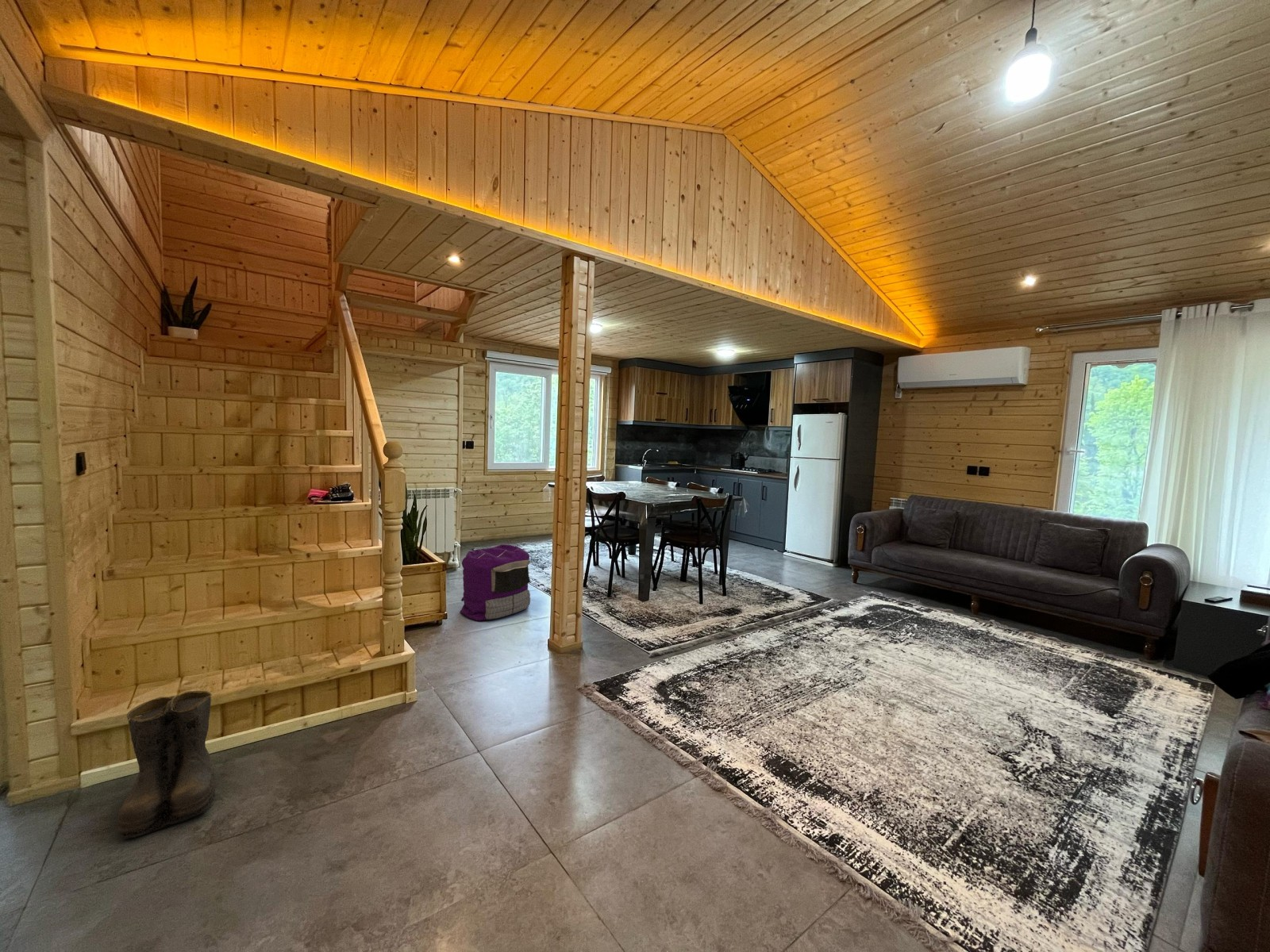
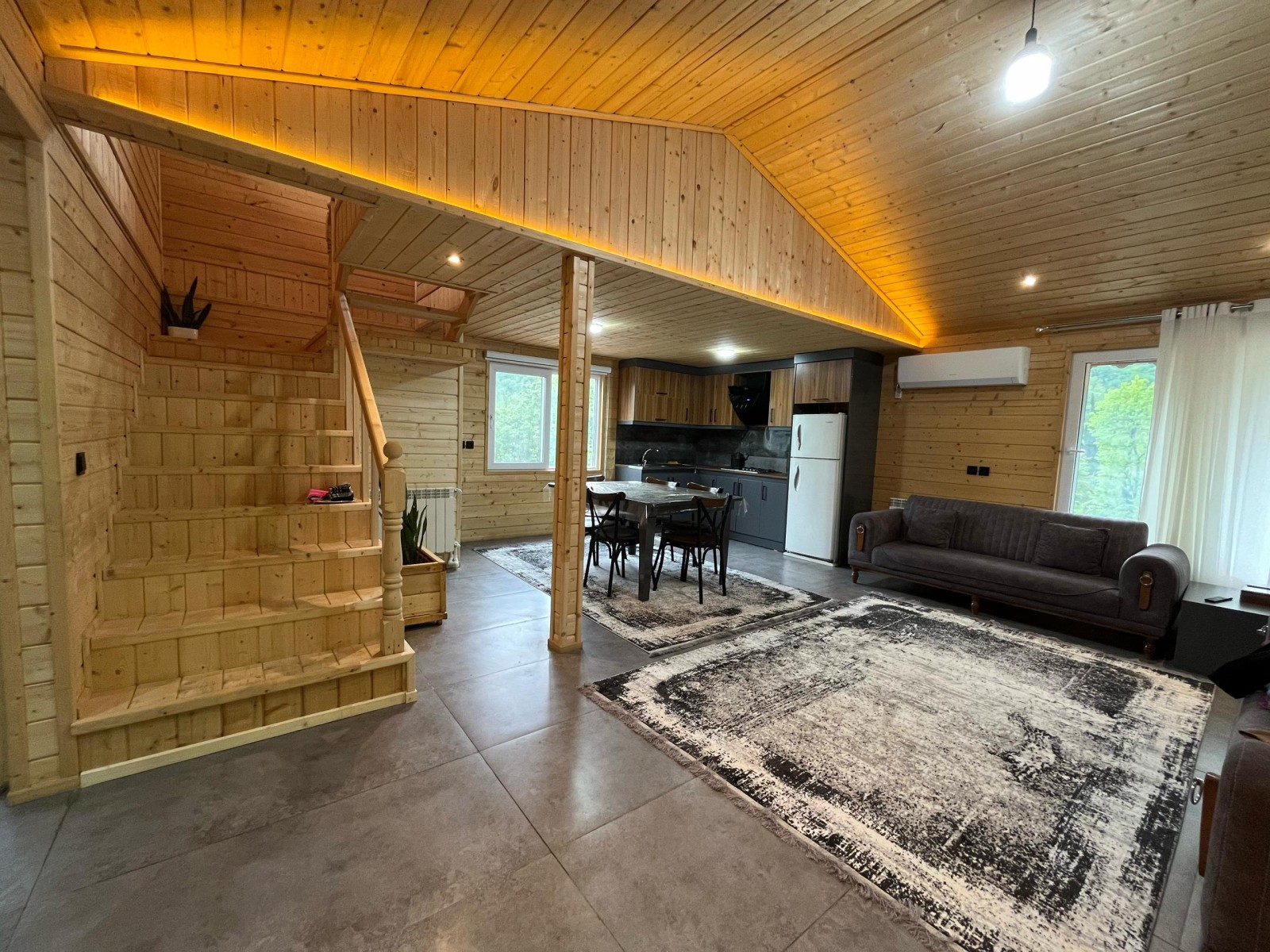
- backpack (496, 579)
- boots (168, 756)
